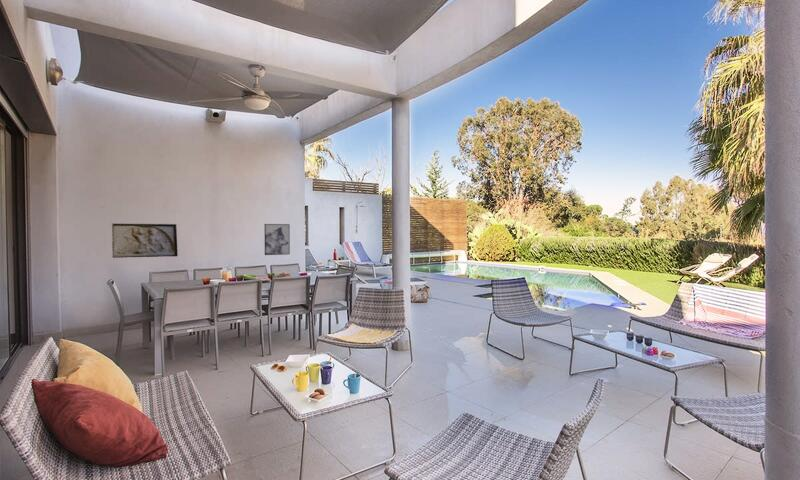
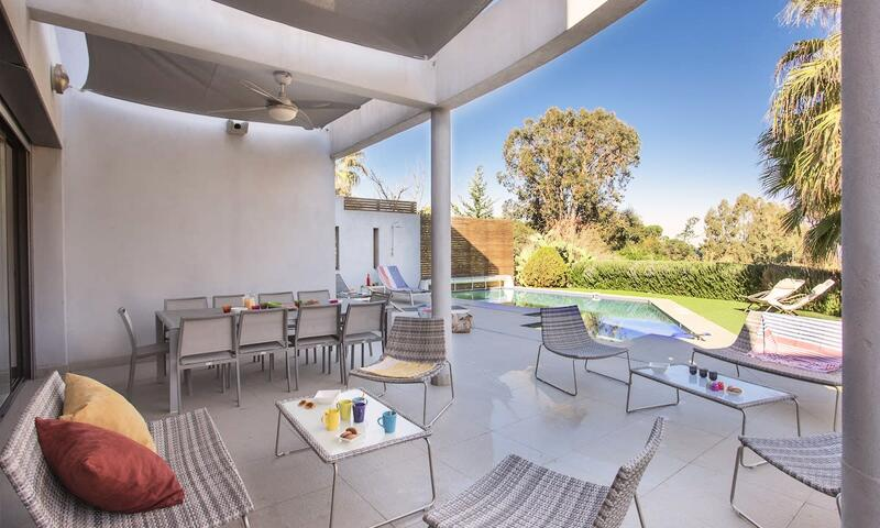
- relief sculpture (146, 240)
- wall art (277, 239)
